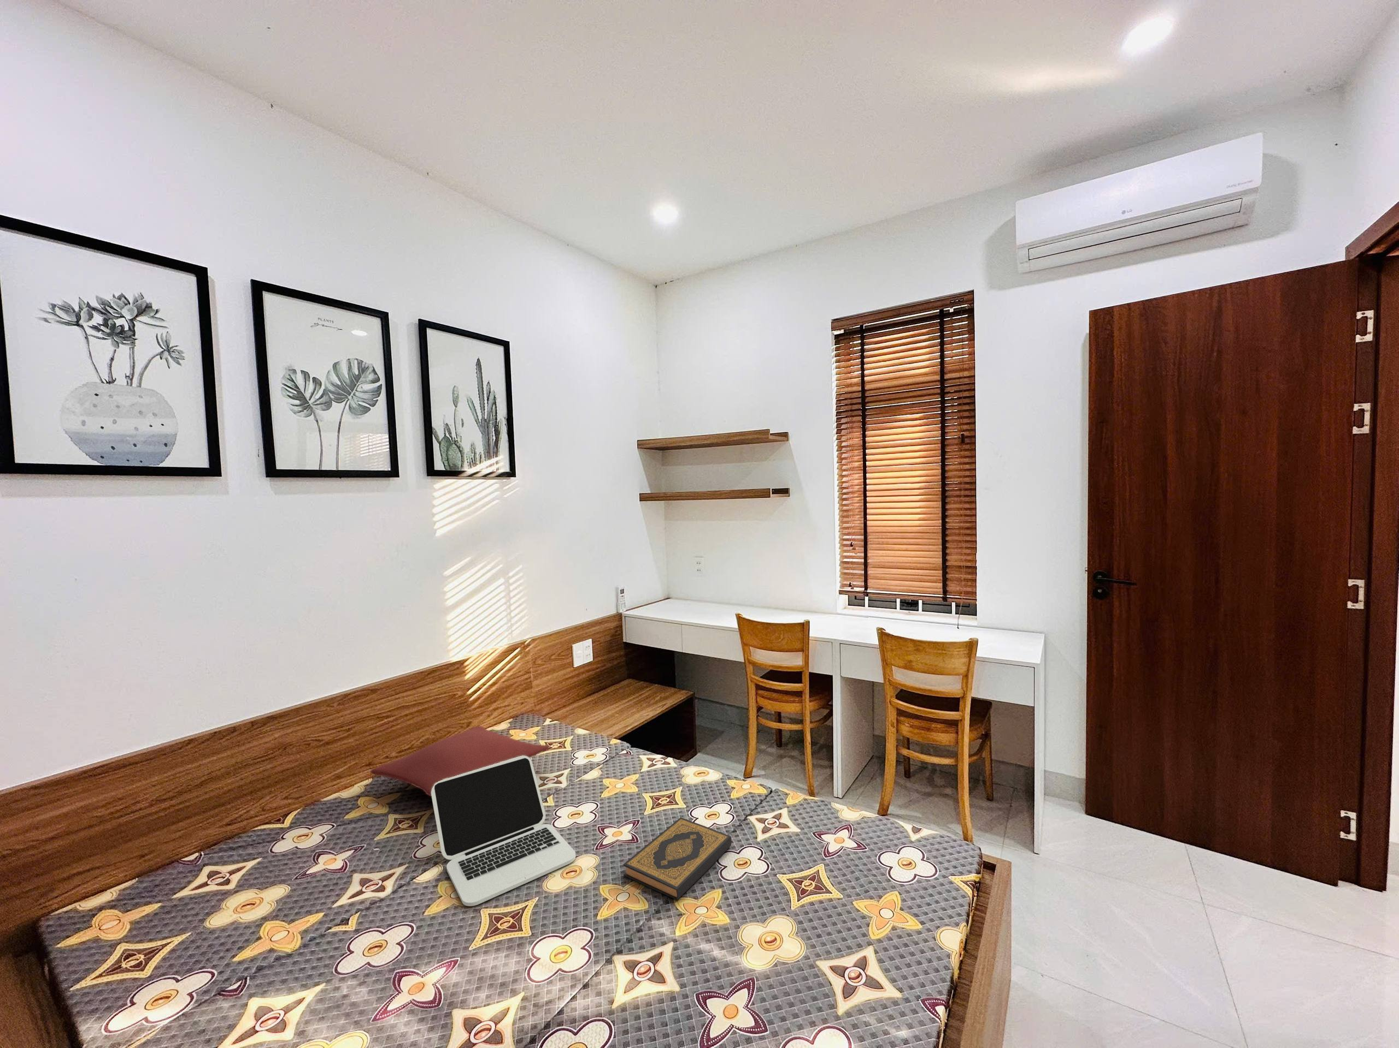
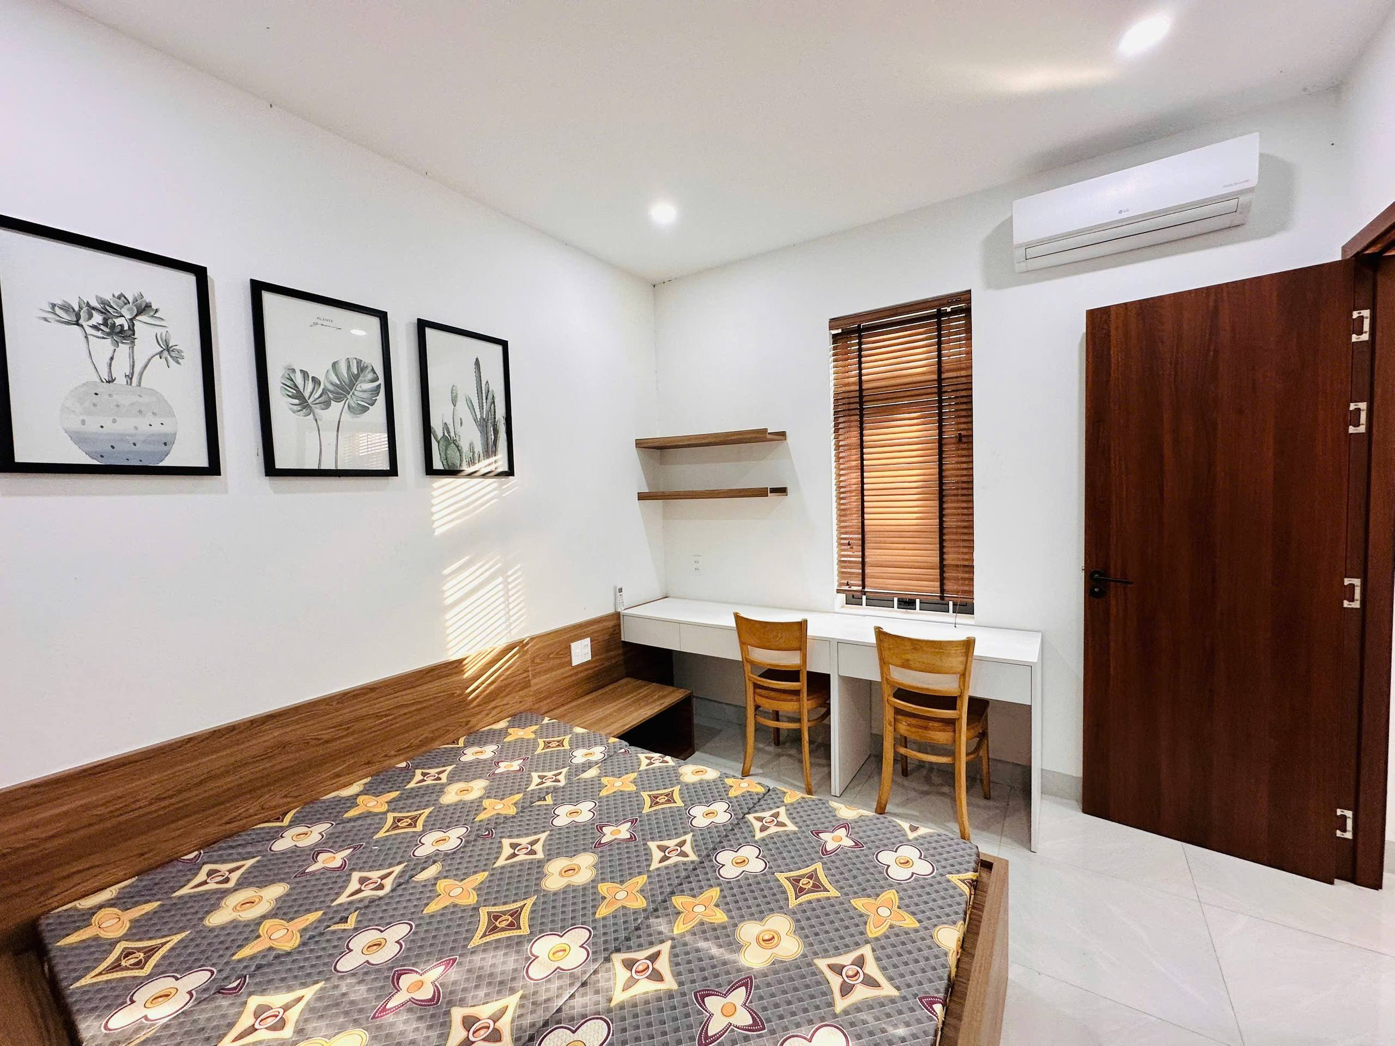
- pillow (463, 761)
- hardback book (680, 854)
- laptop (501, 820)
